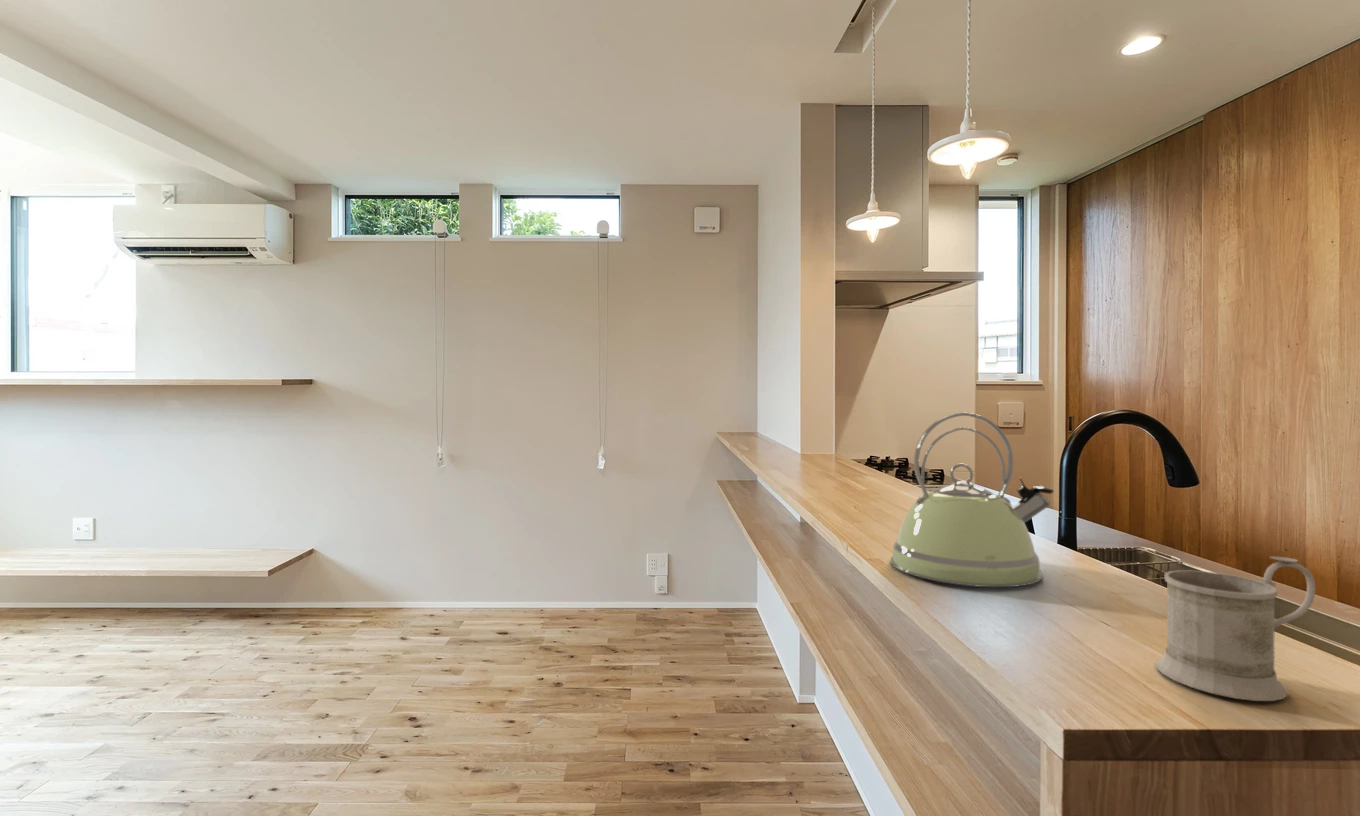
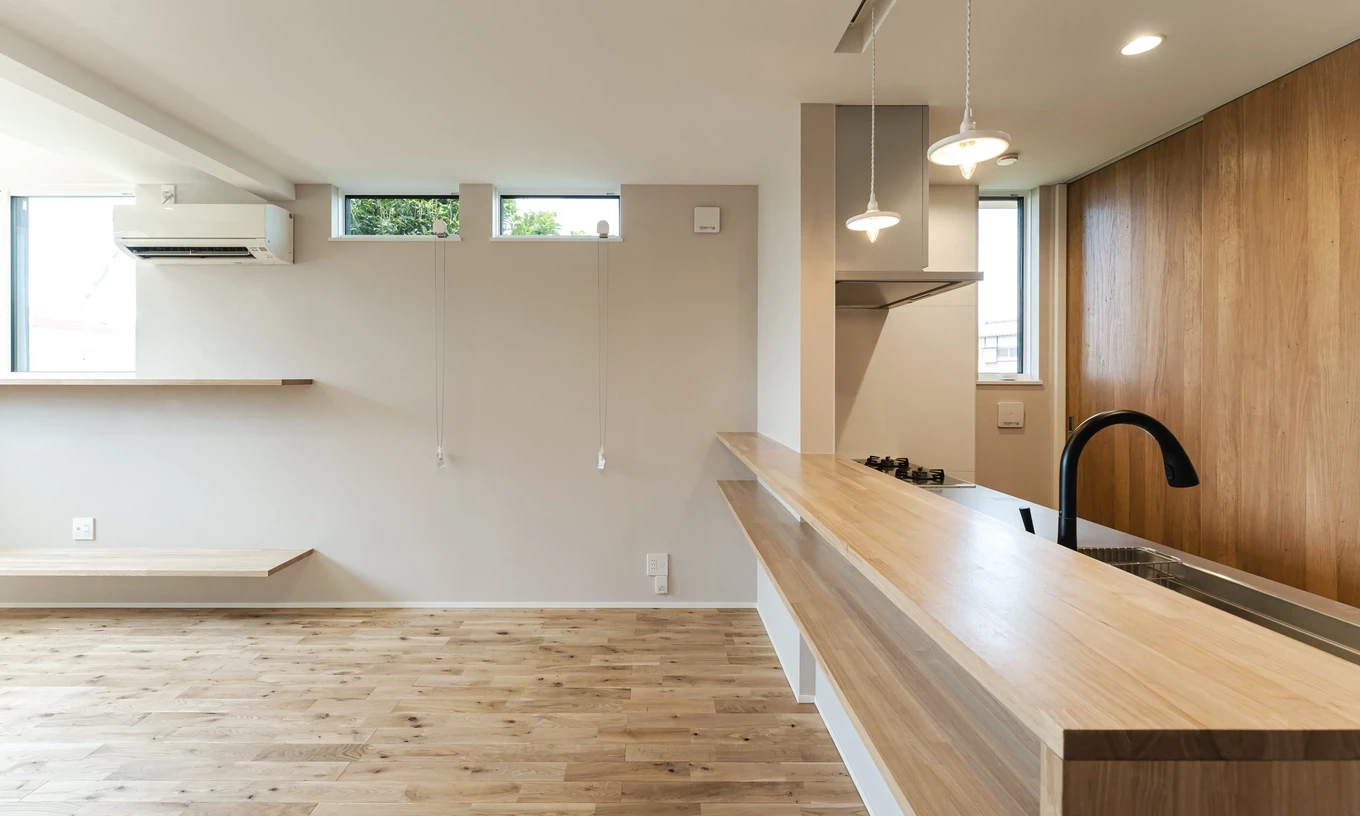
- mug (1241, 618)
- kettle (972, 490)
